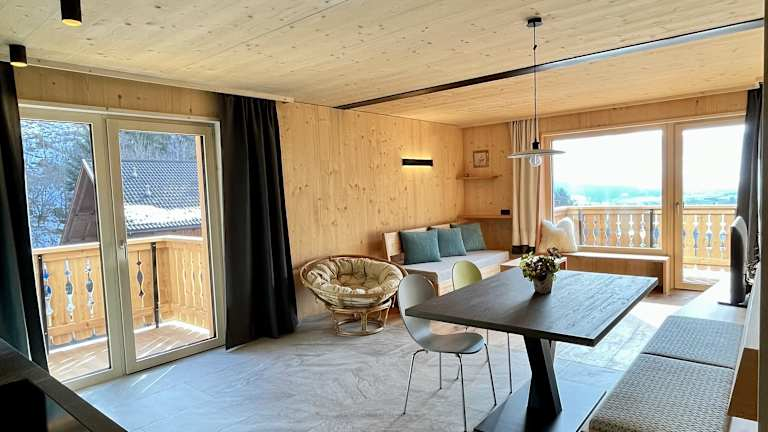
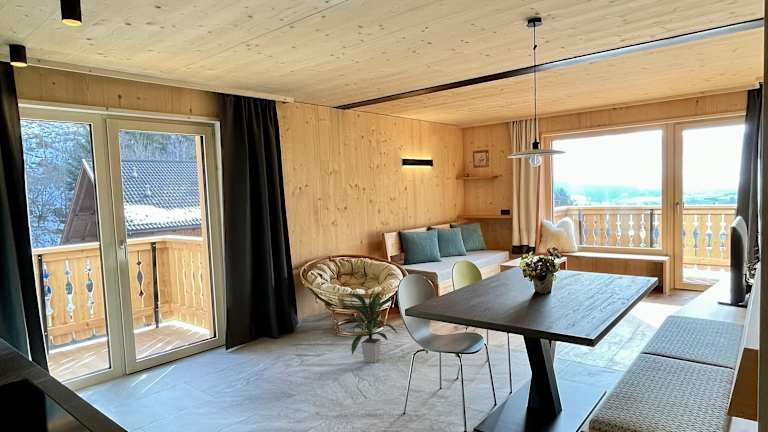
+ indoor plant (367, 324)
